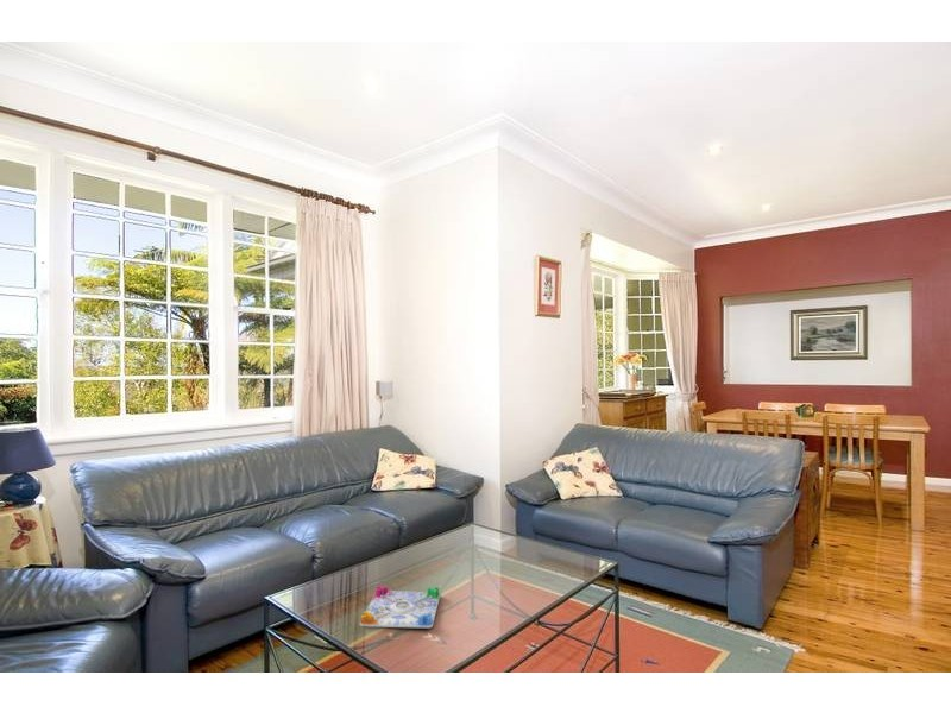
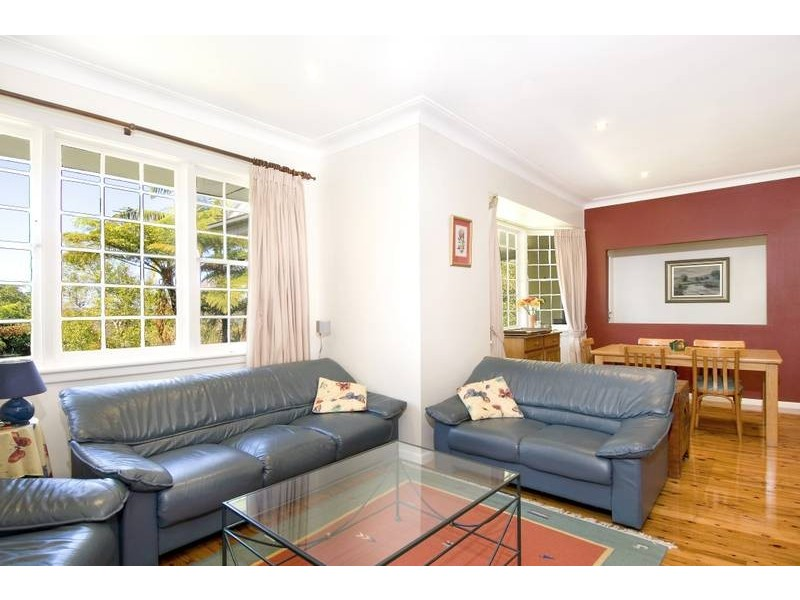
- board game (402, 605)
